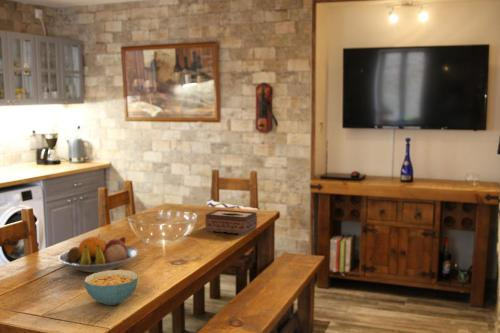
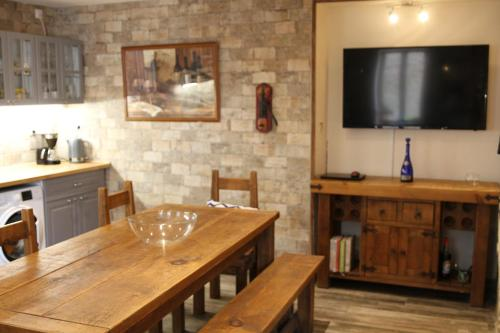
- tissue box (231, 221)
- cereal bowl (112, 290)
- fruit bowl (98, 251)
